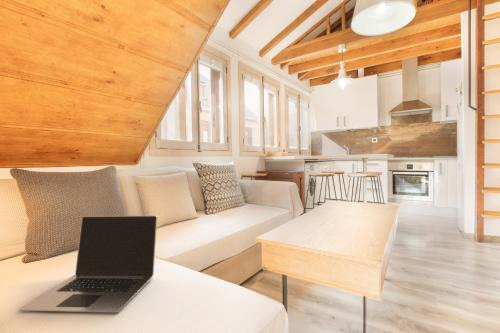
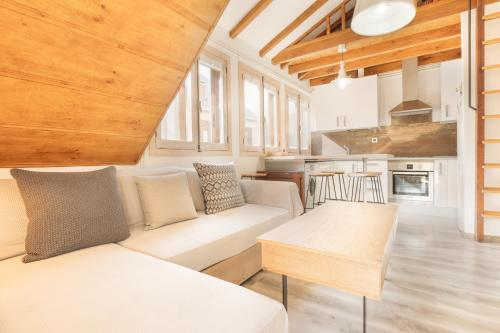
- laptop (97, 256)
